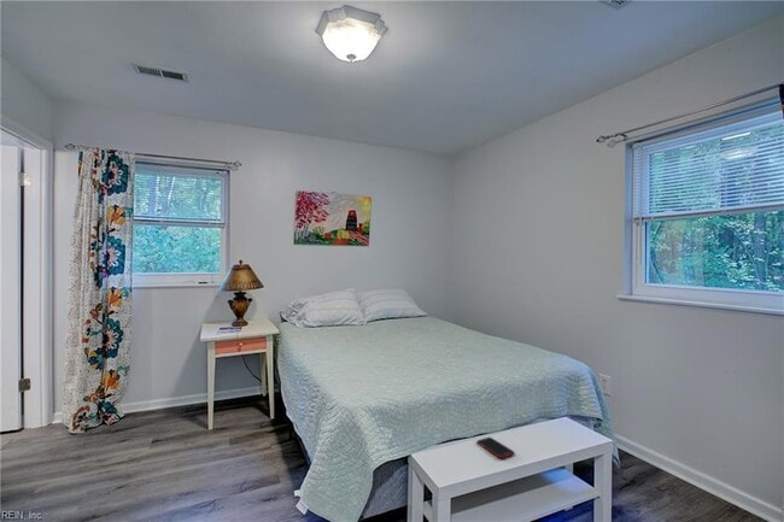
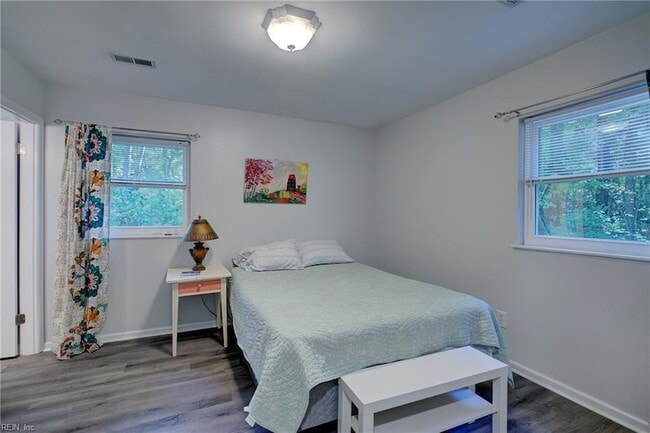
- cell phone (495, 447)
